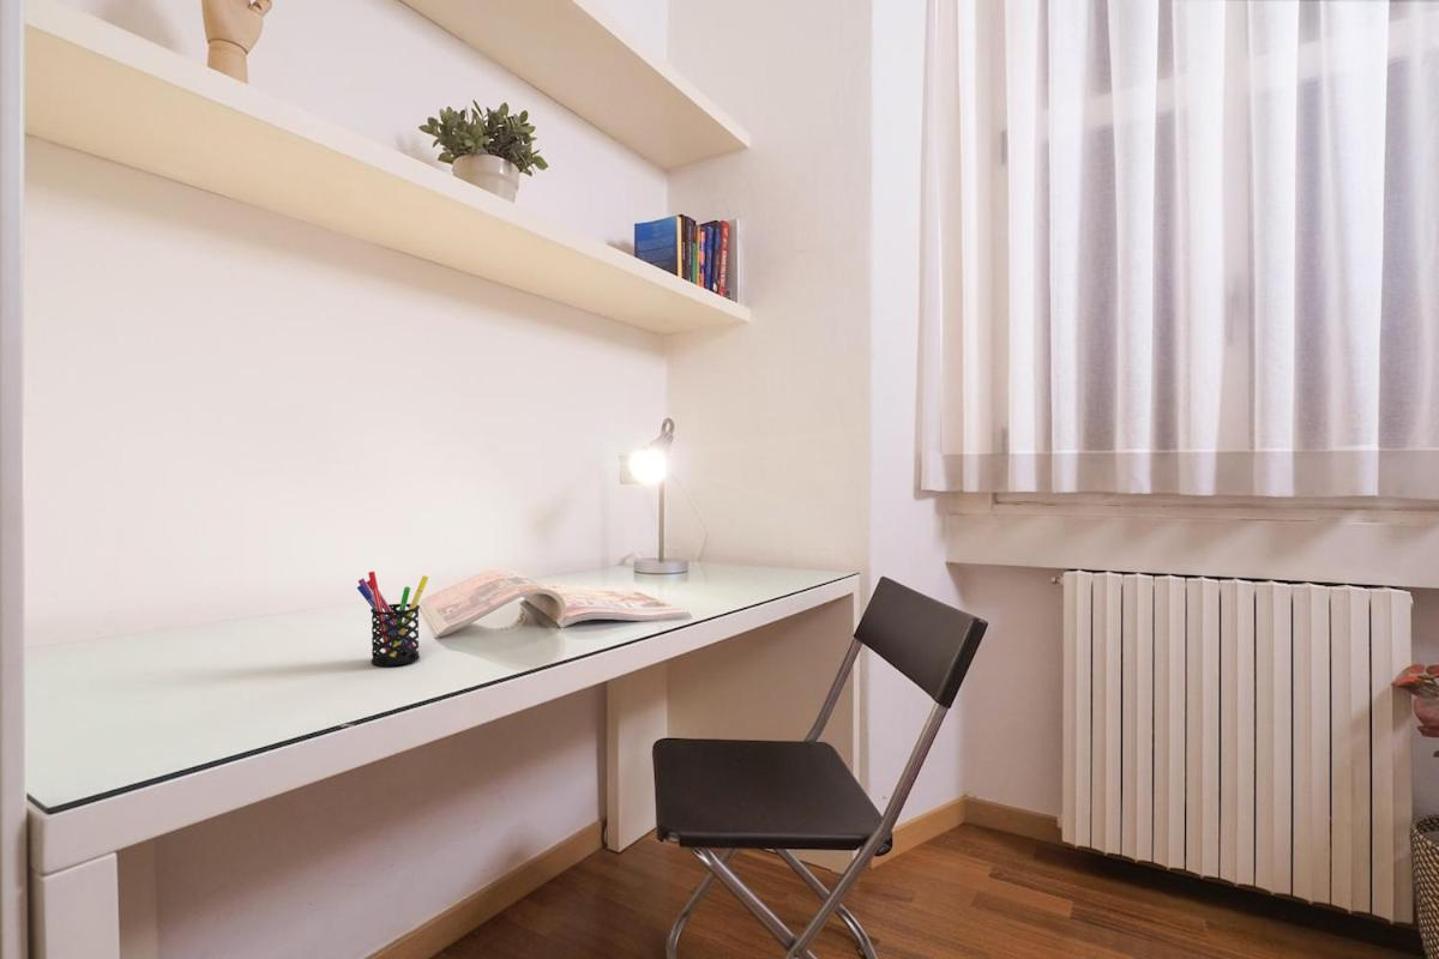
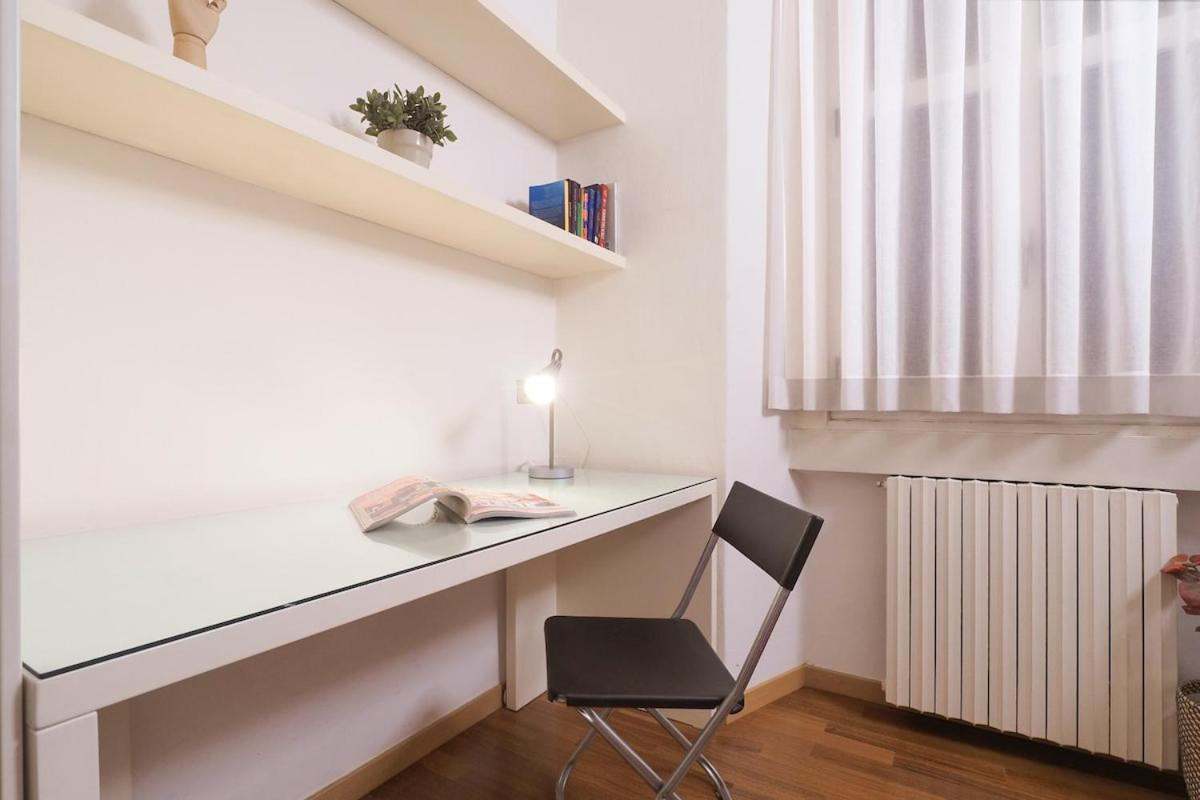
- pen holder (395, 615)
